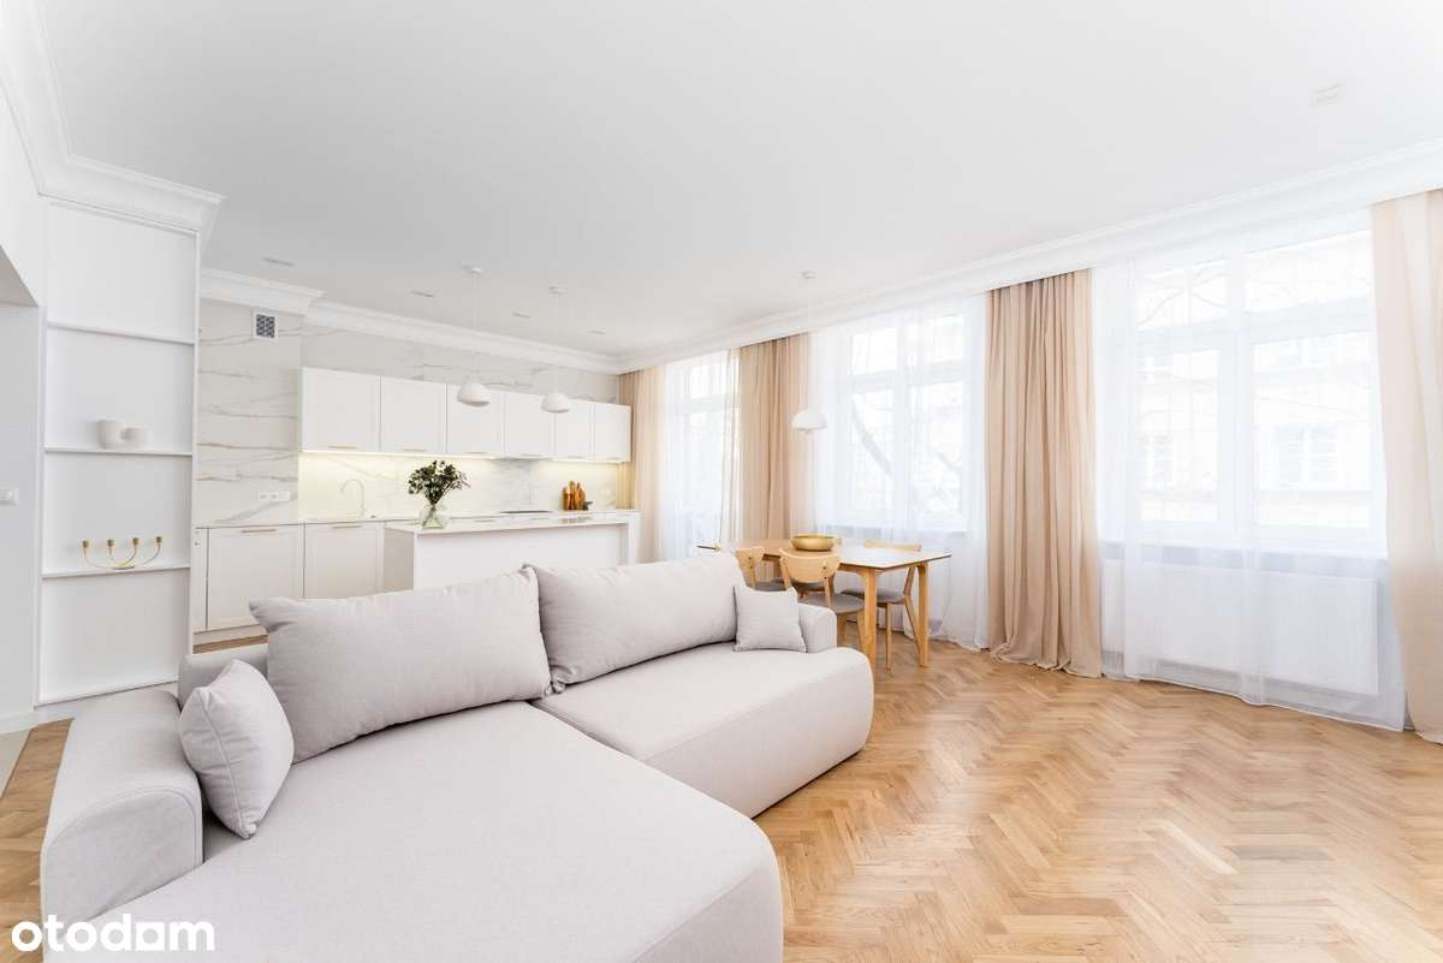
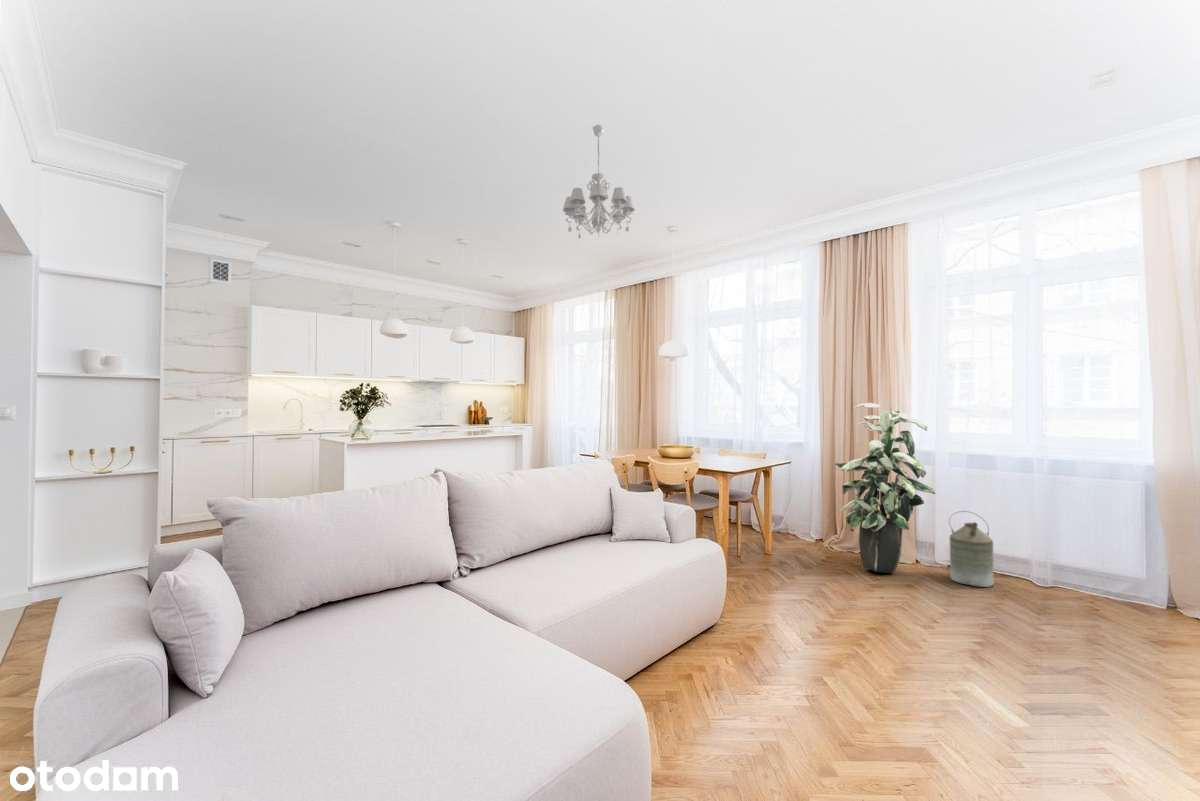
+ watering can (971, 547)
+ chandelier (598, 178)
+ indoor plant (879, 485)
